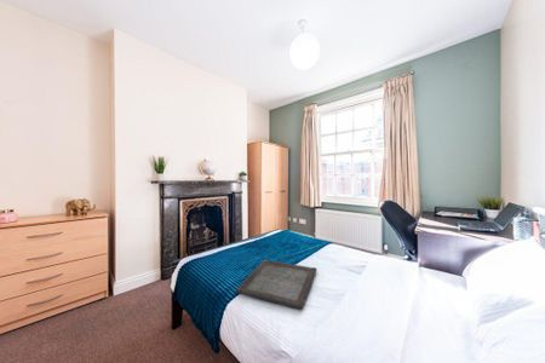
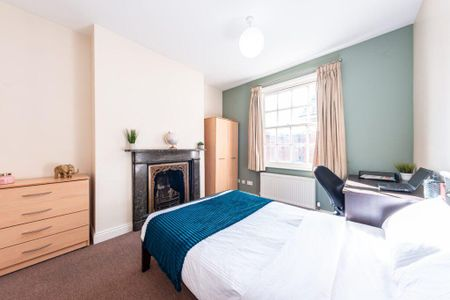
- serving tray (279, 278)
